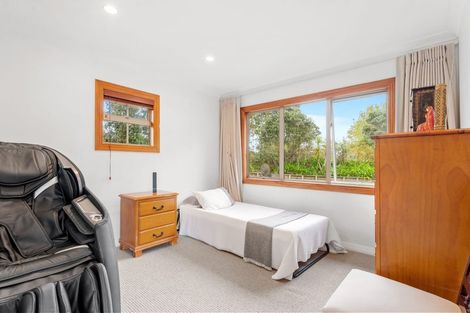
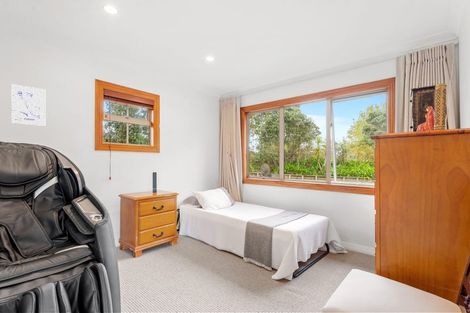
+ wall art (28, 105)
